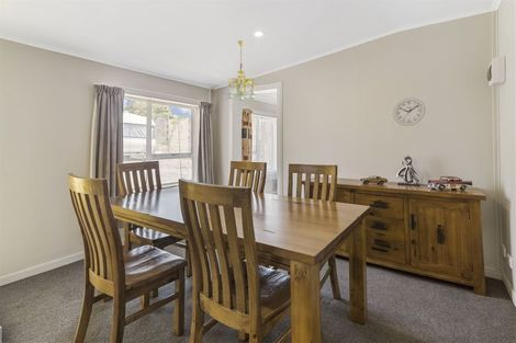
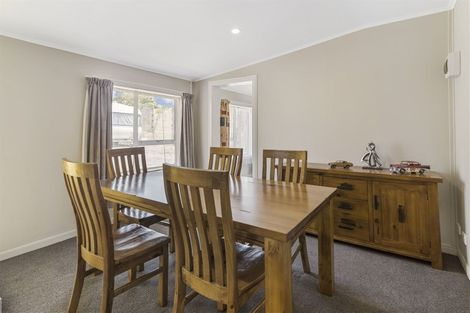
- chandelier (240, 69)
- wall clock (408, 112)
